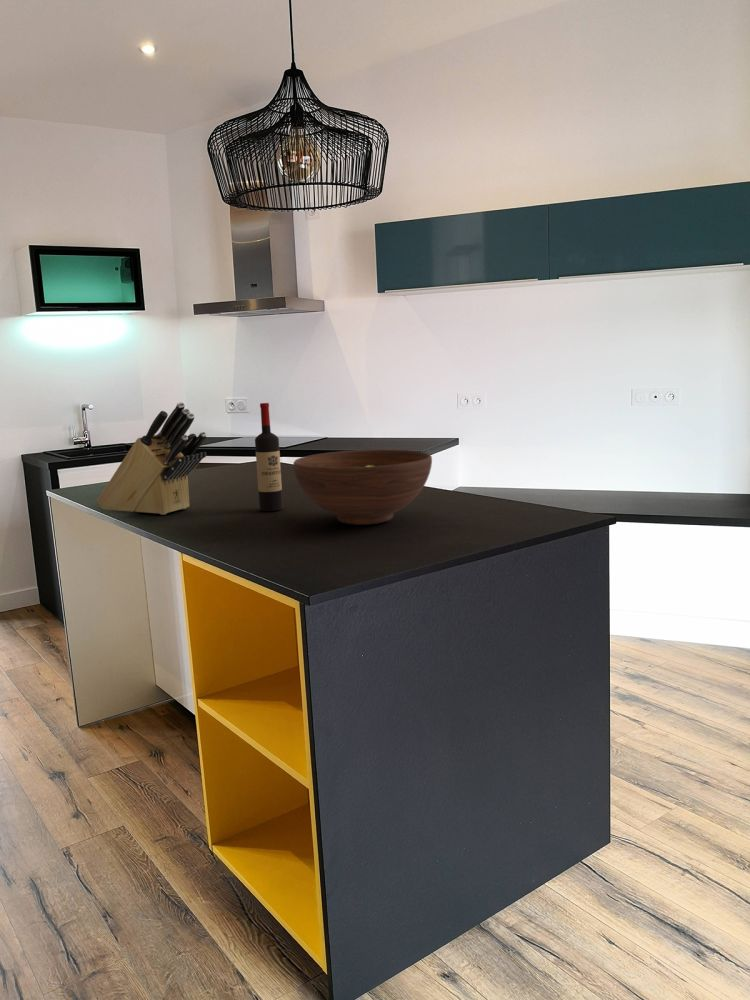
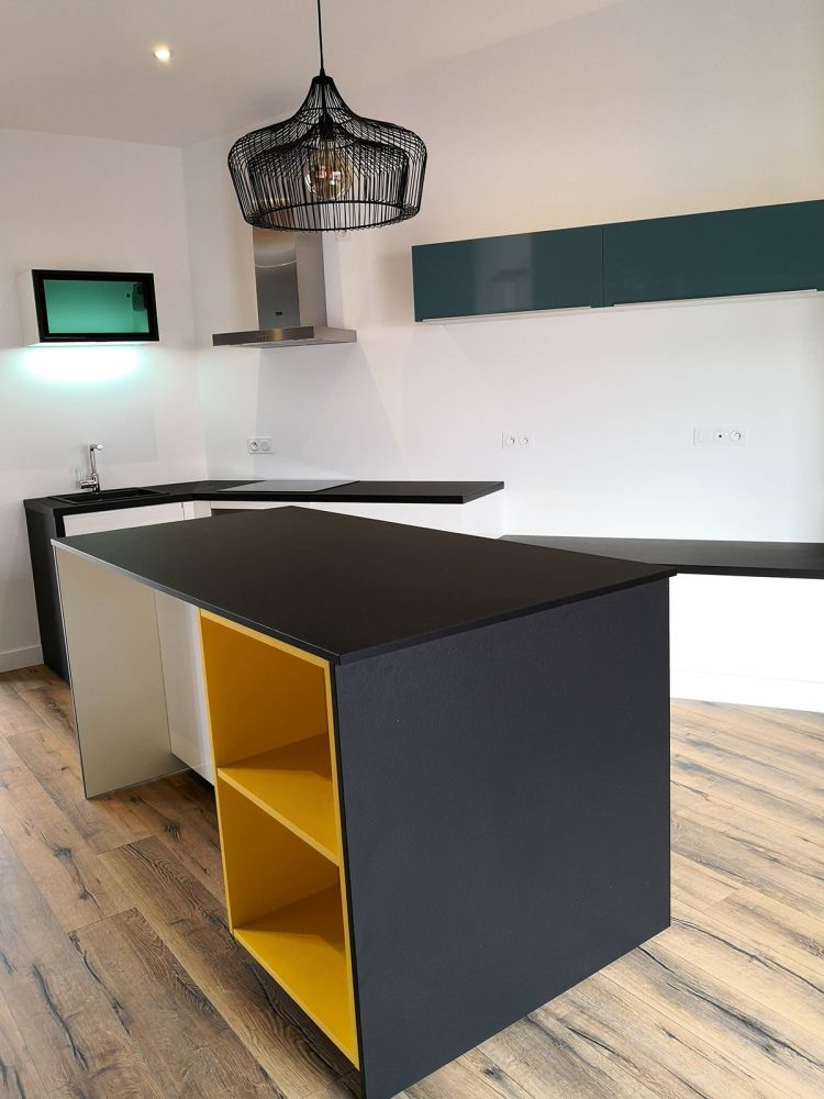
- knife block (150, 457)
- wine bottle (267, 456)
- fruit bowl (364, 489)
